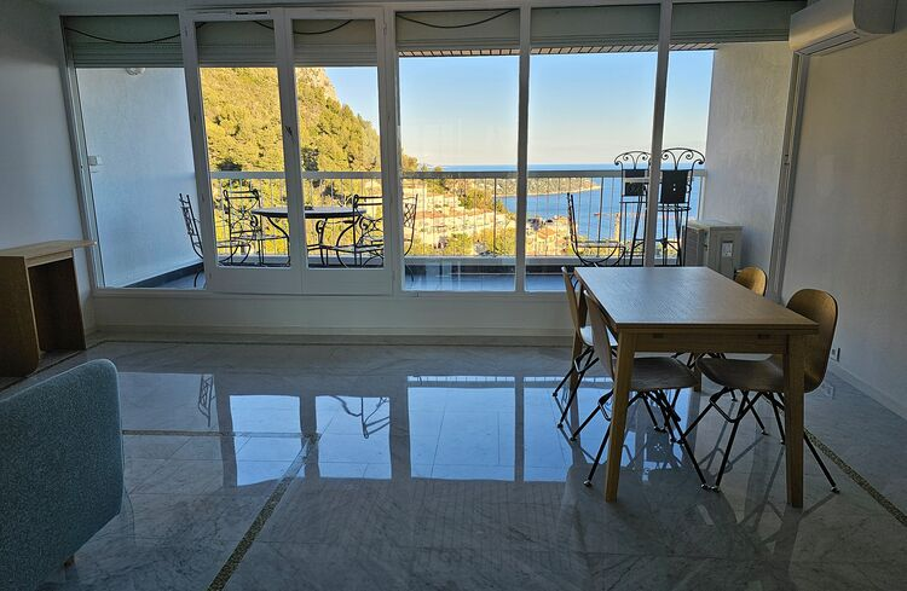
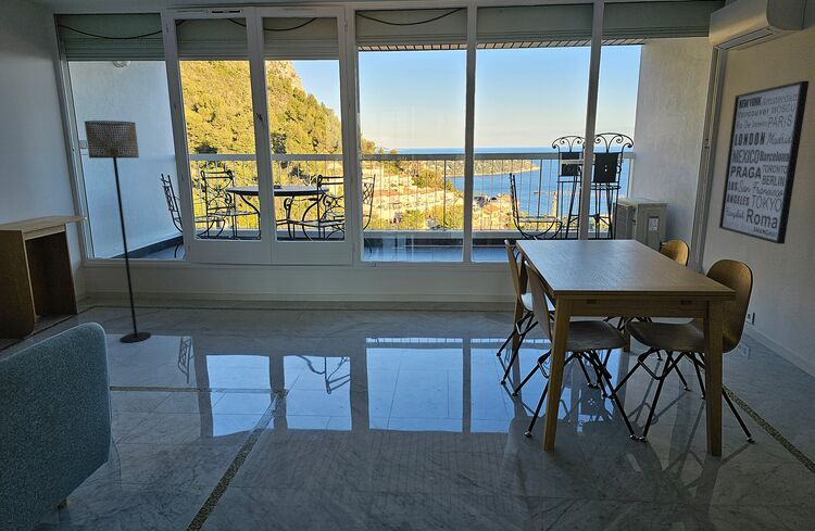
+ wall art (757, 164)
+ floor lamp (124, 235)
